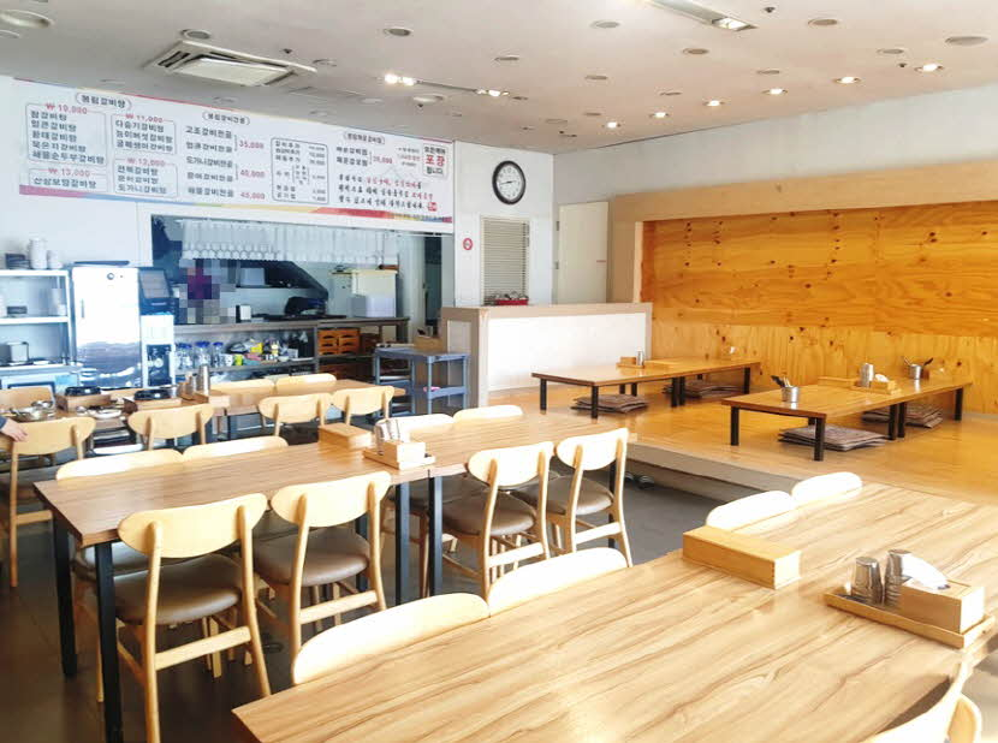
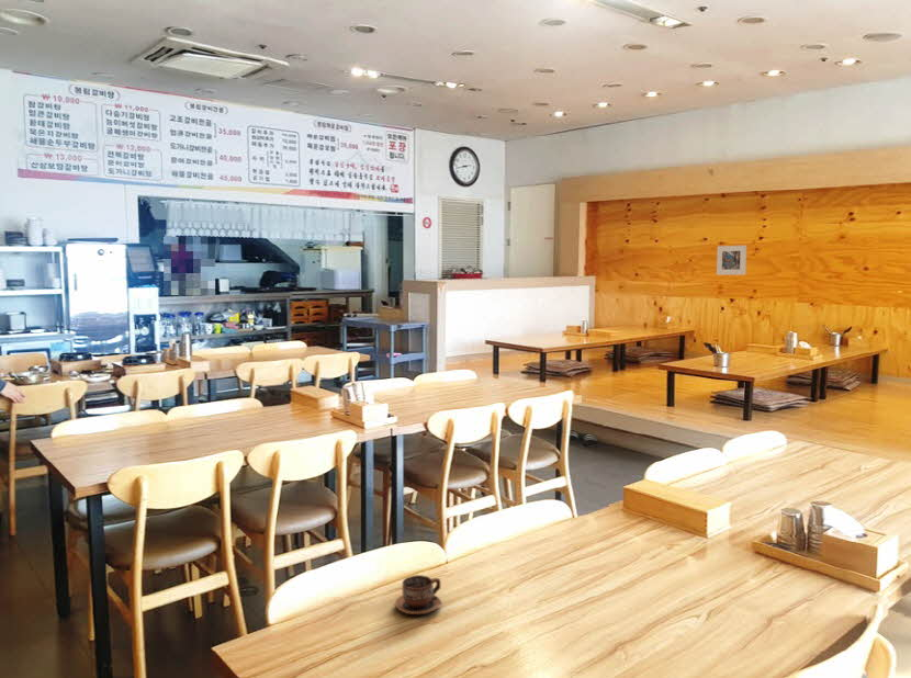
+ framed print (731, 260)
+ cup (419, 592)
